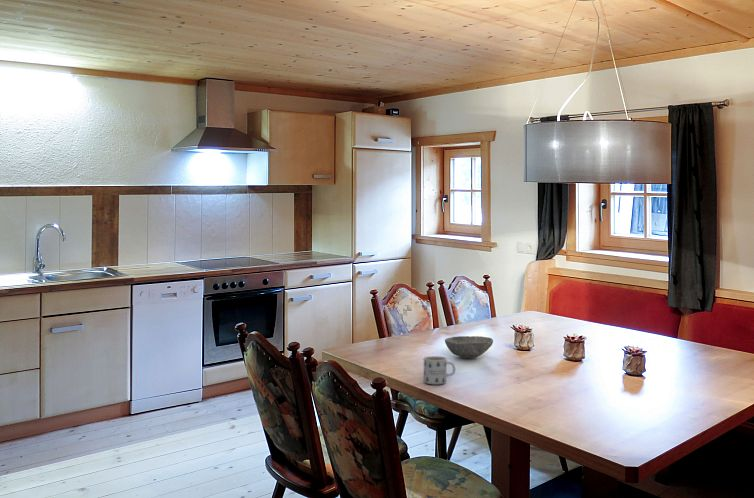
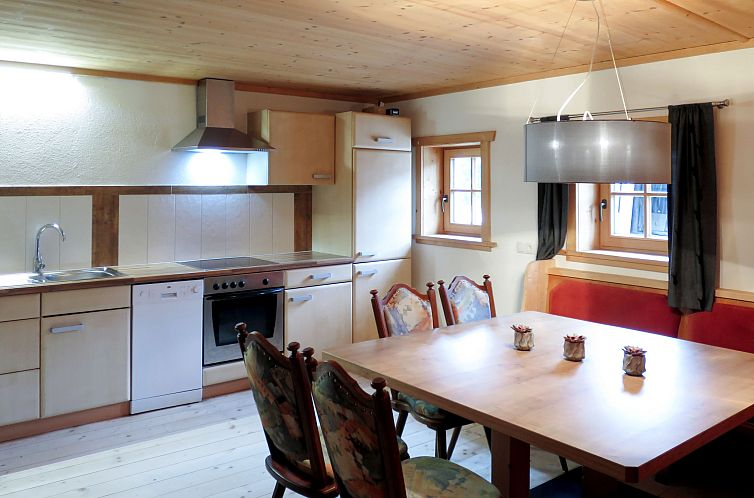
- bowl (468, 347)
- mug (439, 370)
